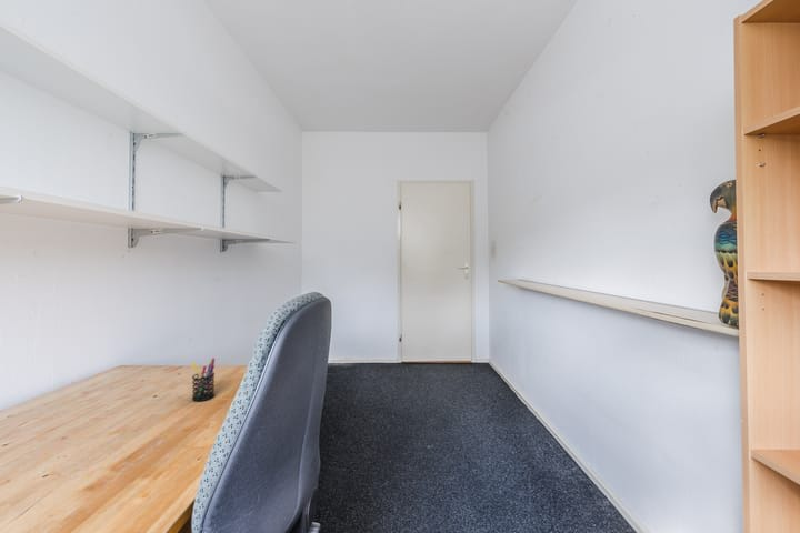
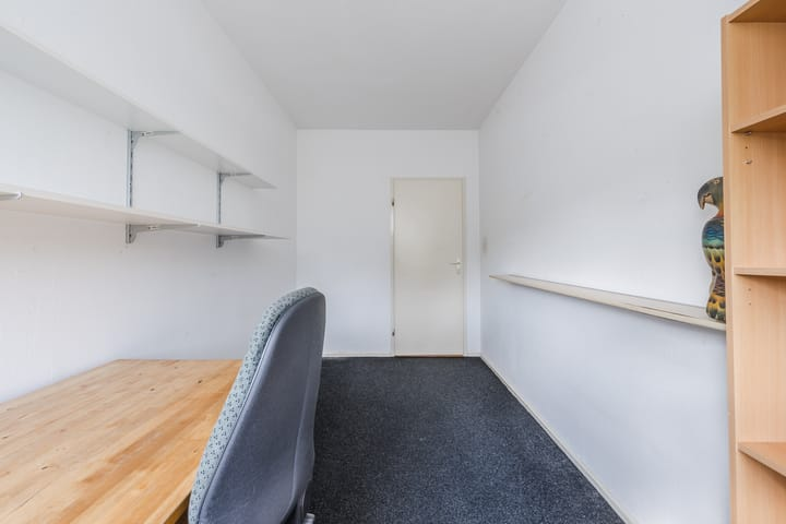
- pen holder (206, 376)
